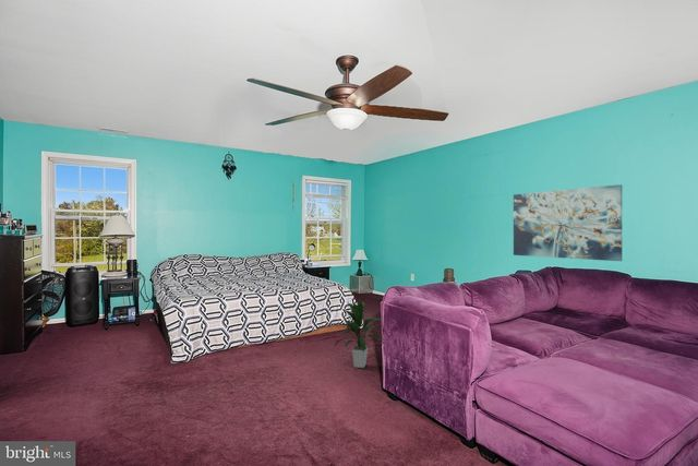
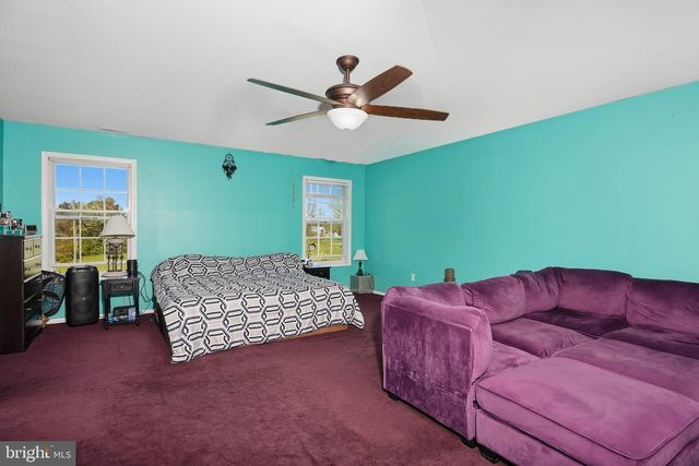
- wall art (561, 224)
- indoor plant (358, 332)
